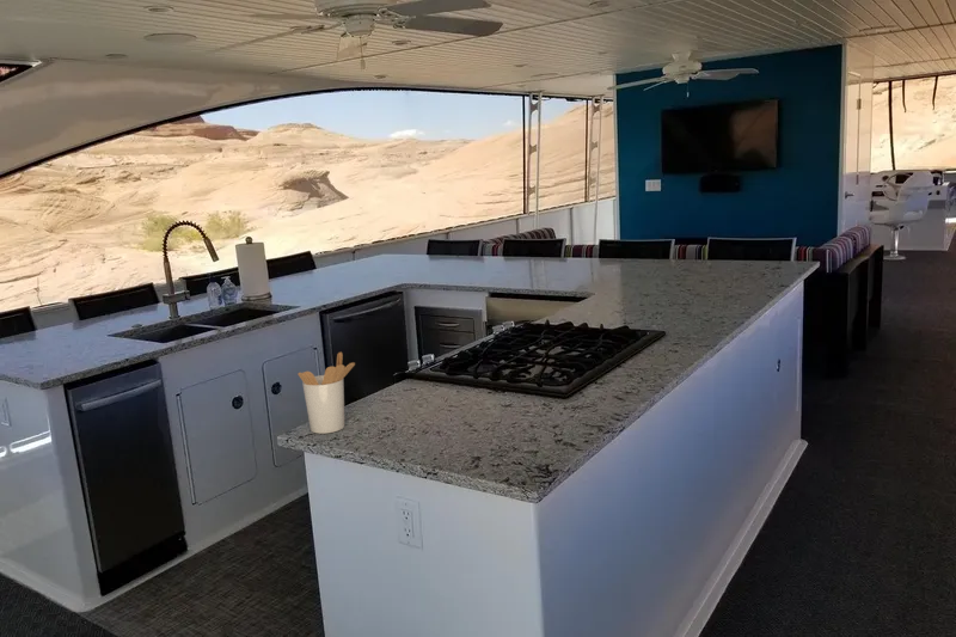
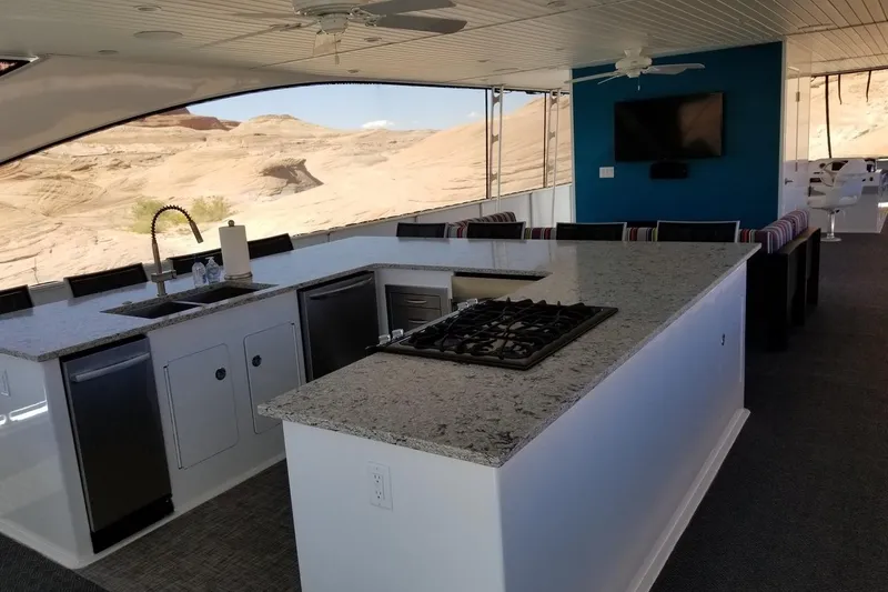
- utensil holder (330, 393)
